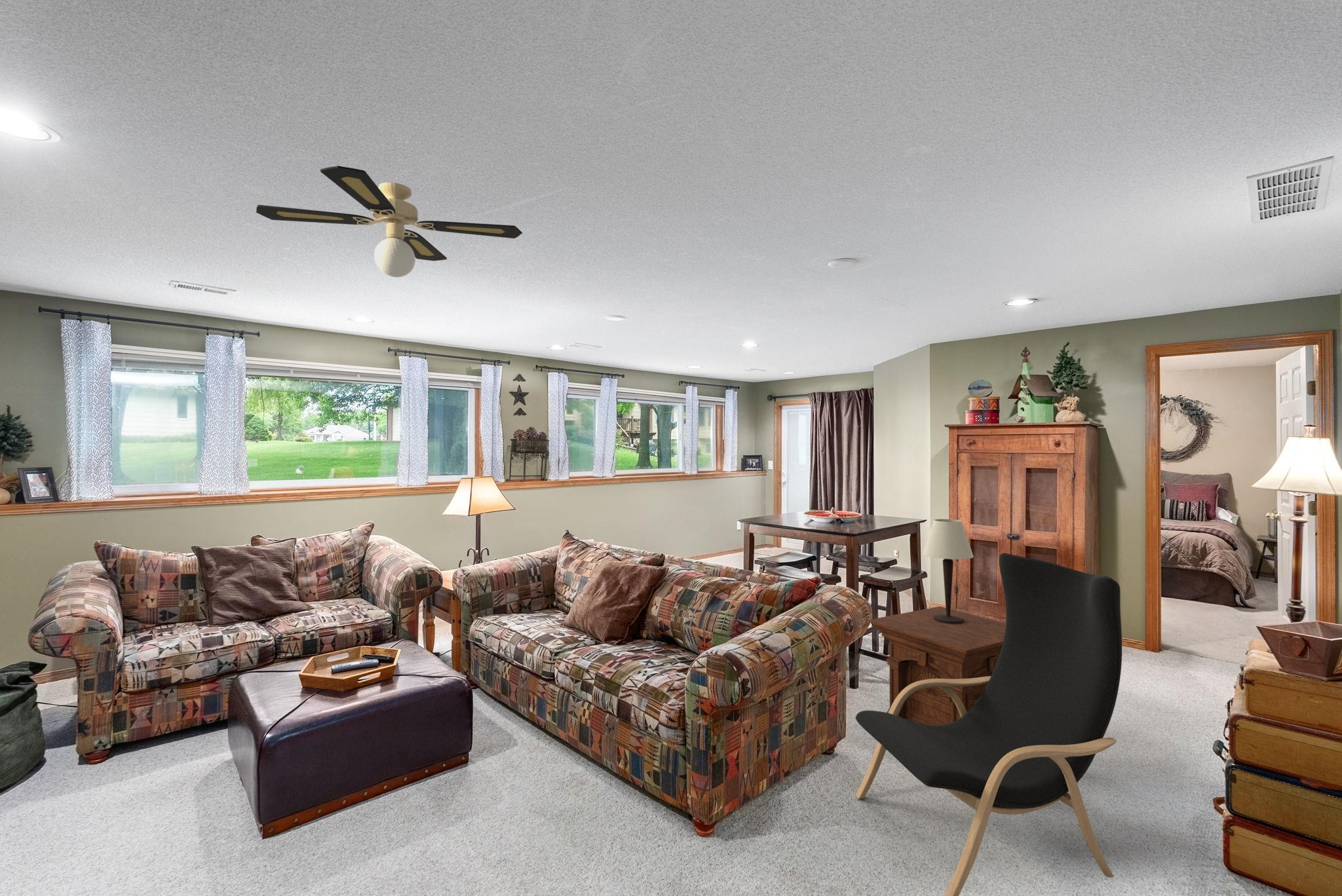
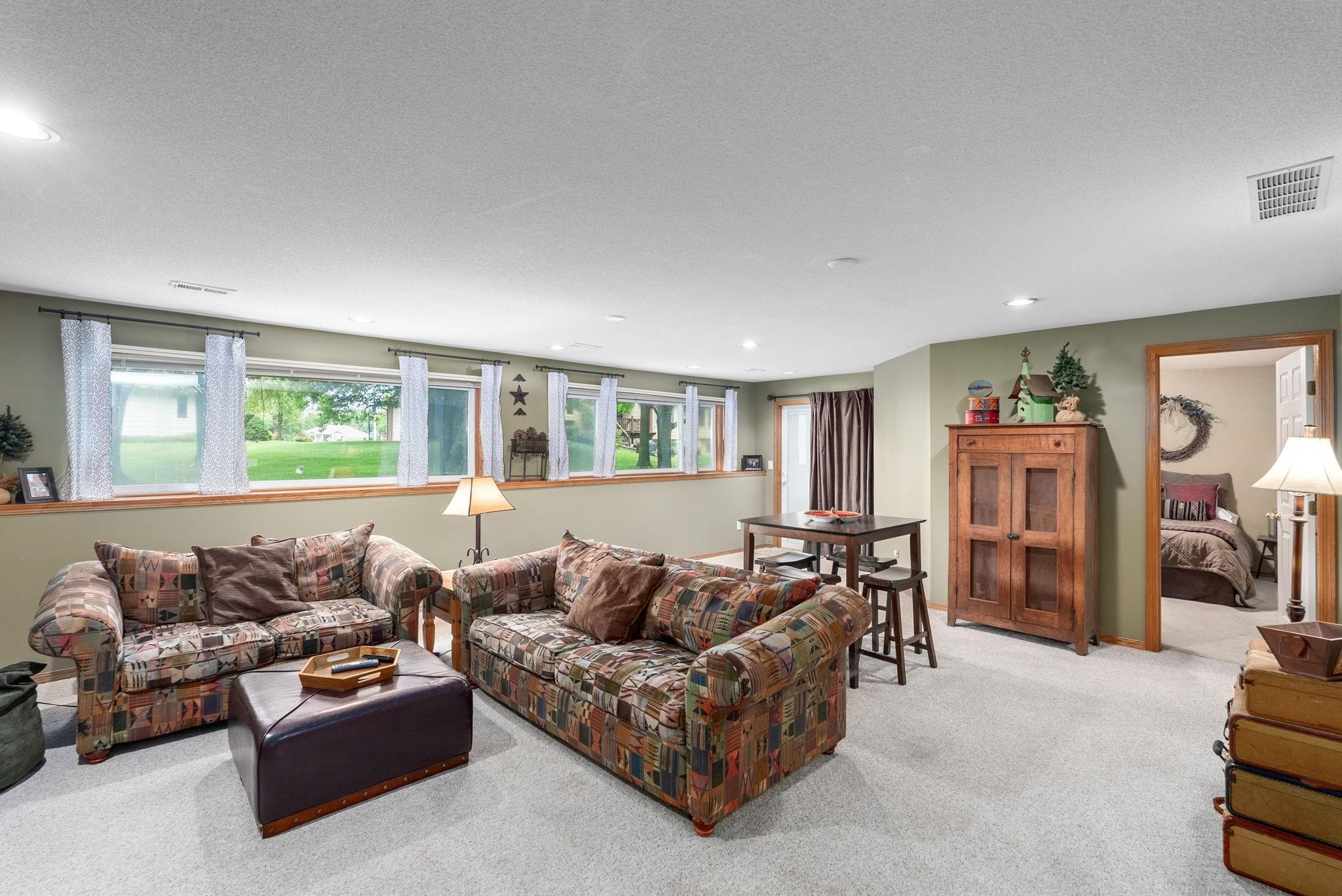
- ceiling fan (395, 233)
- lounge chair (993, 699)
- table lamp (948, 569)
- side table (951, 678)
